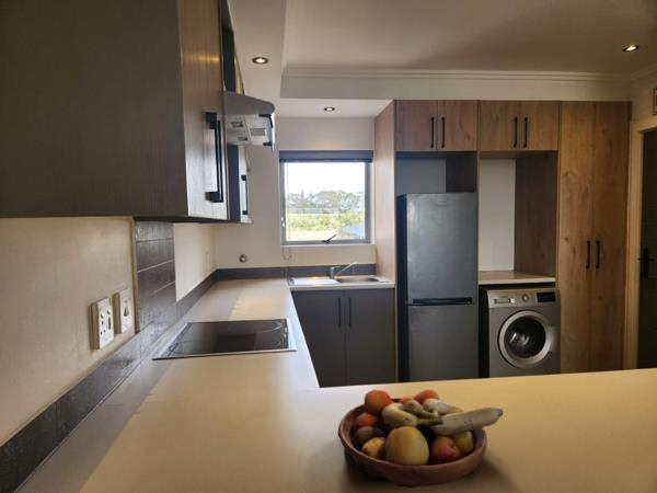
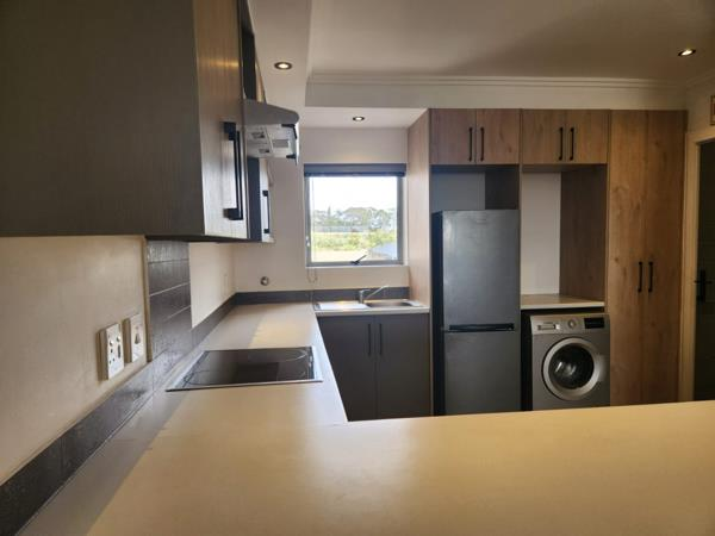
- fruit bowl (412, 421)
